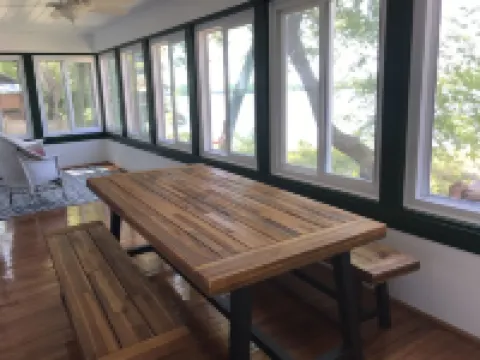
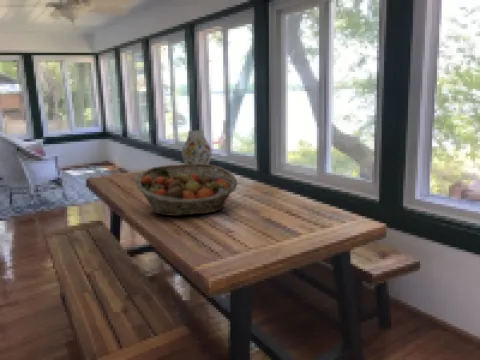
+ fruit basket (187, 188)
+ vase (196, 150)
